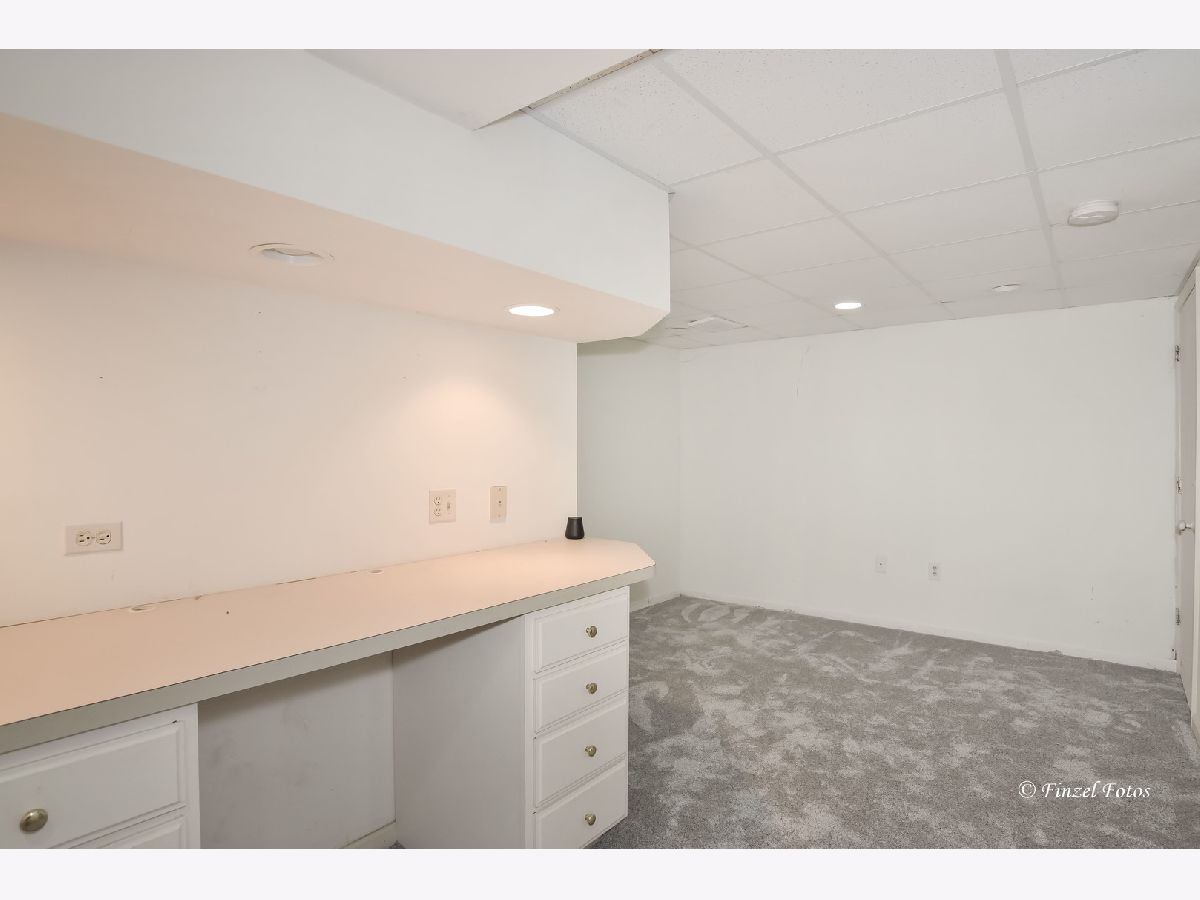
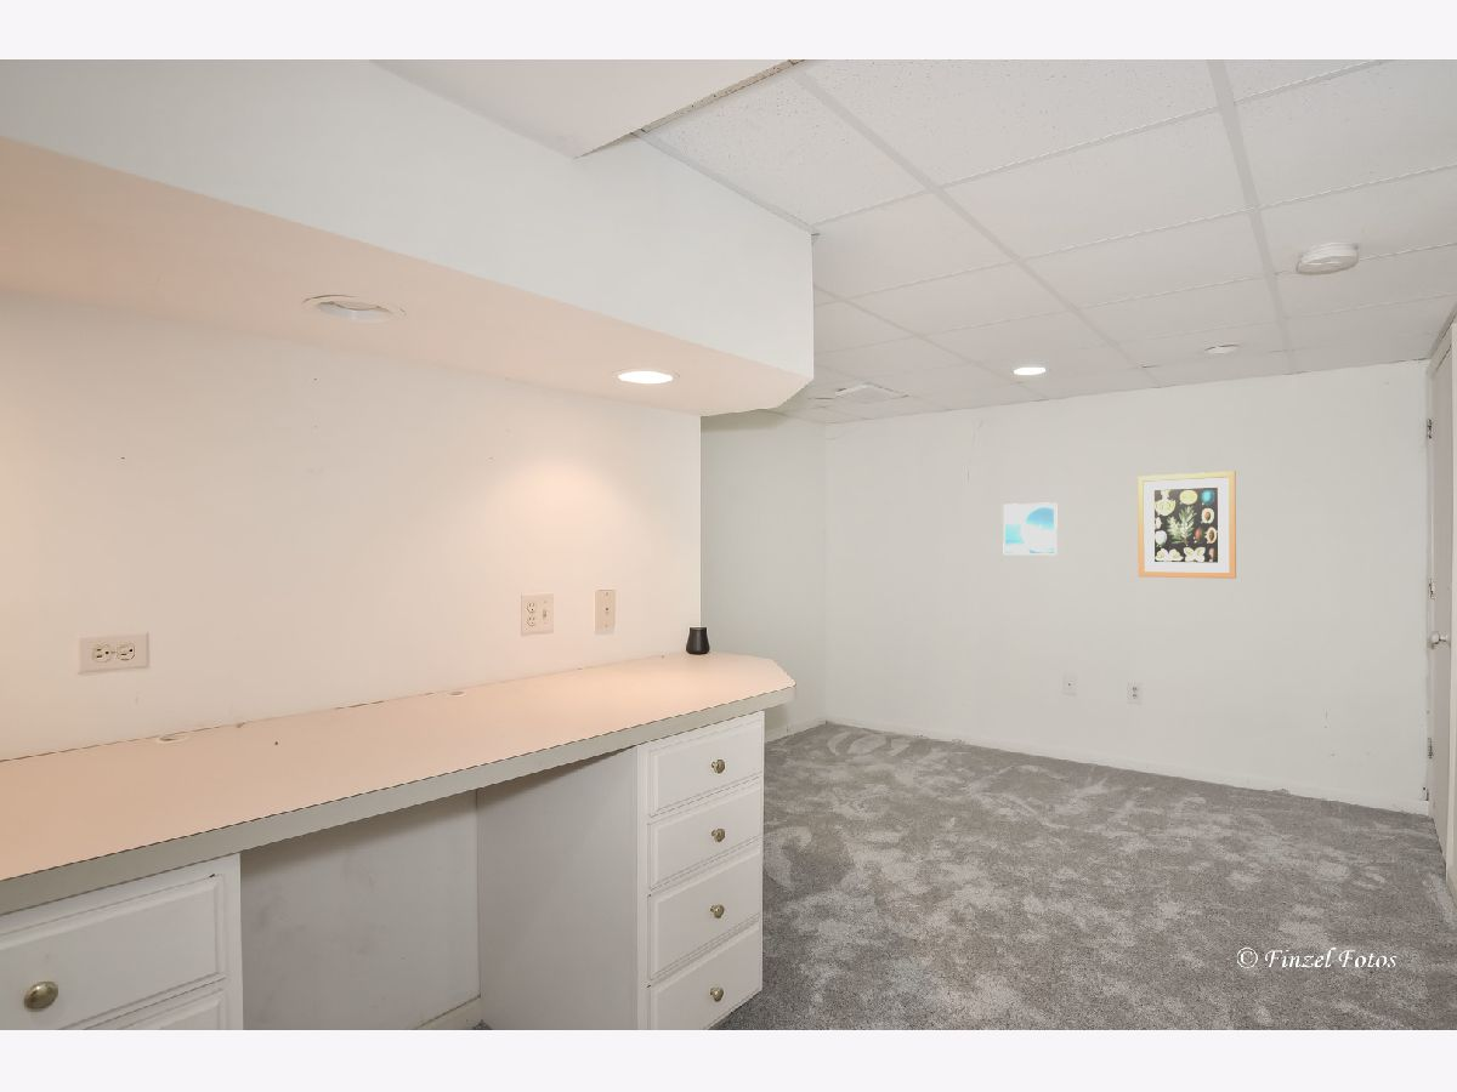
+ wall art (1185, 525)
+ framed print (1030, 529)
